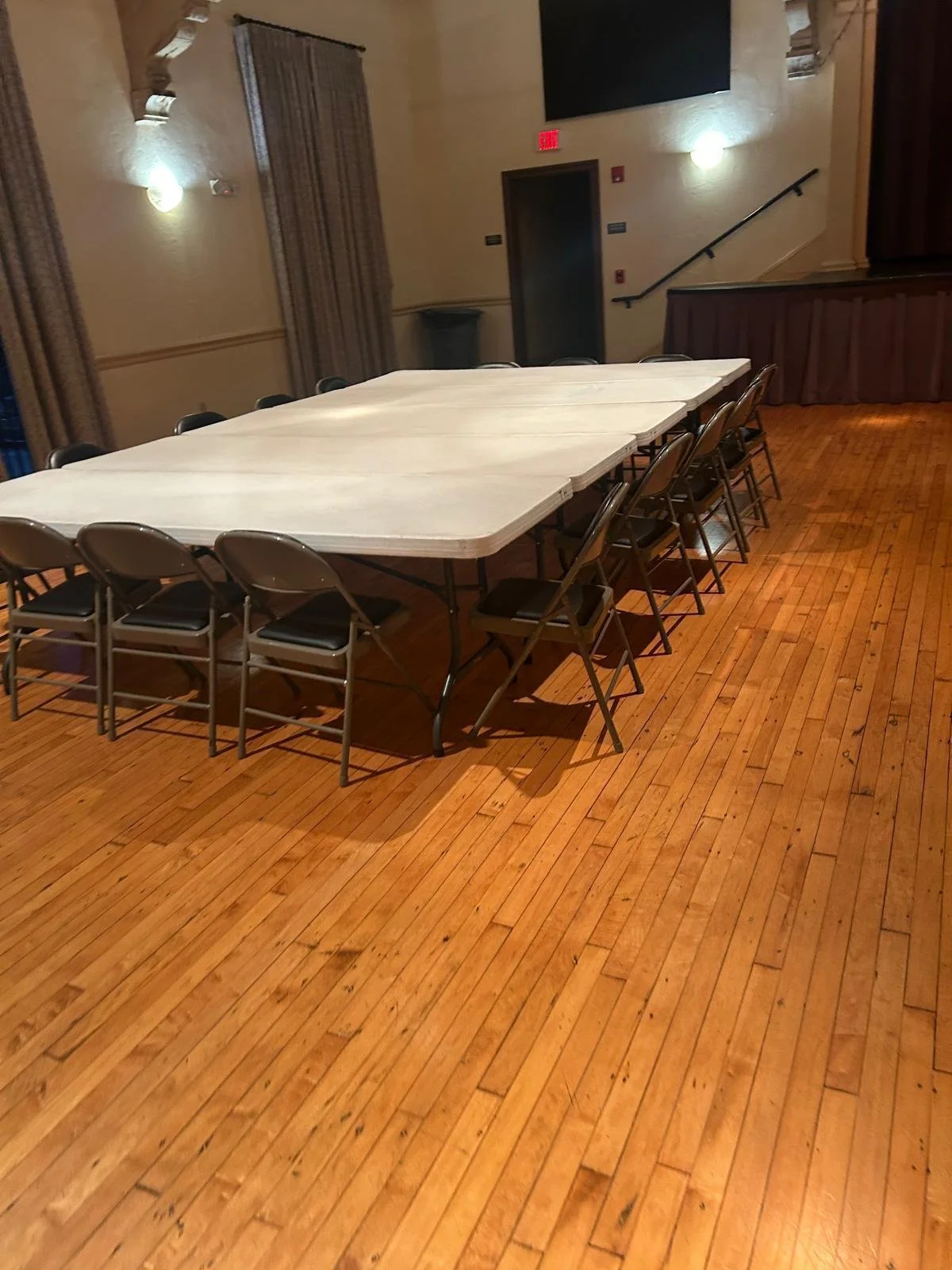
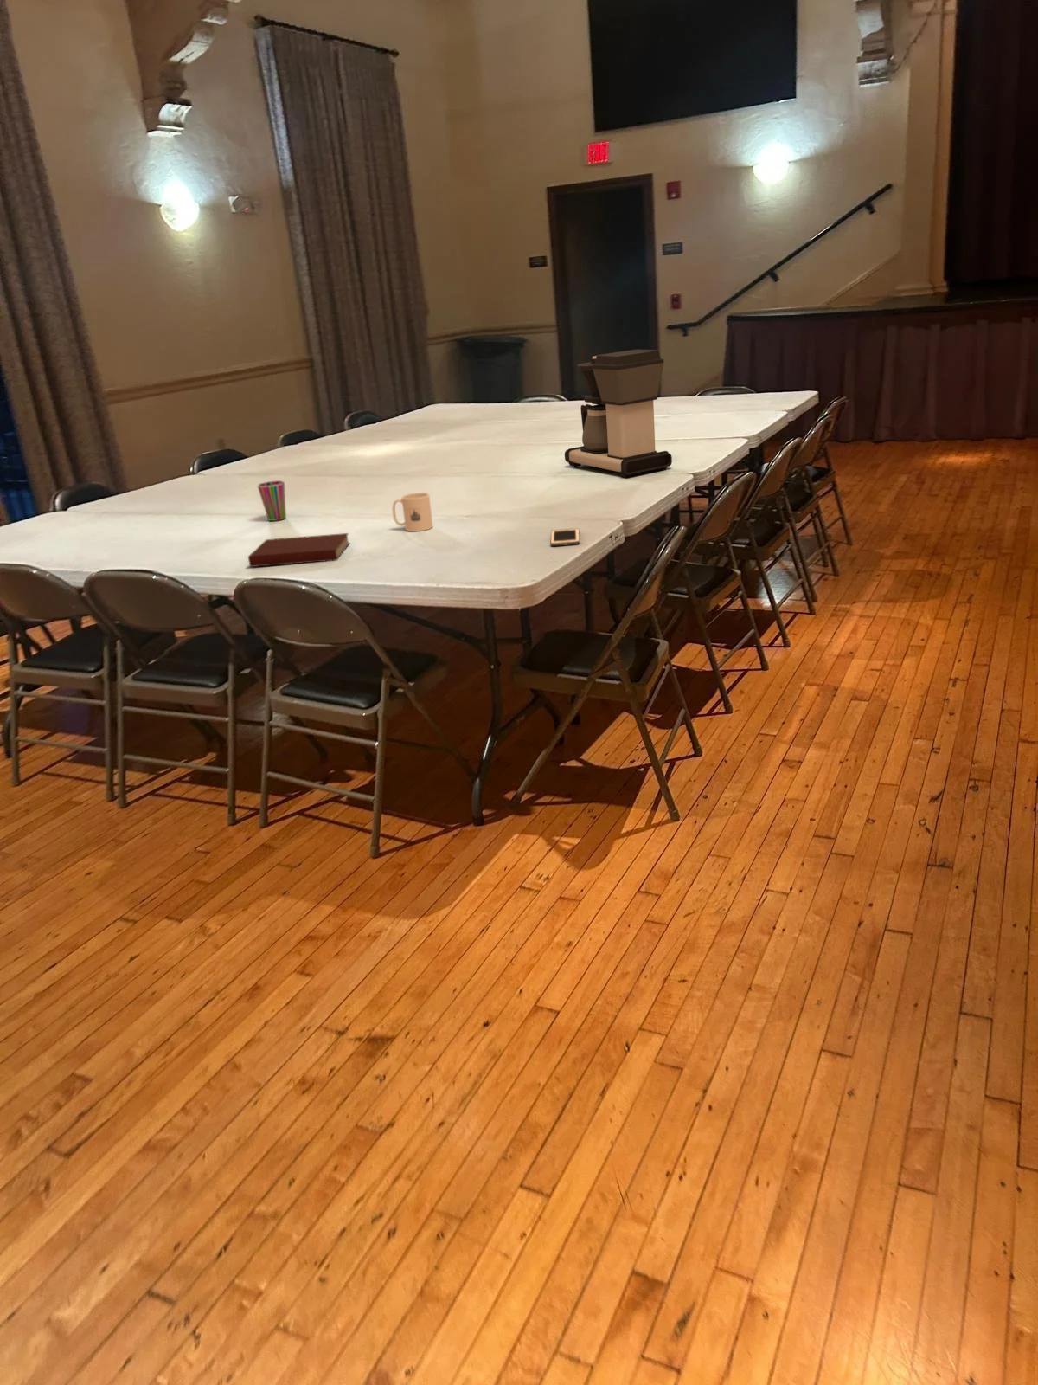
+ coffee maker (613, 410)
+ mug (411, 511)
+ cell phone (565, 537)
+ notebook (300, 550)
+ cup (274, 502)
